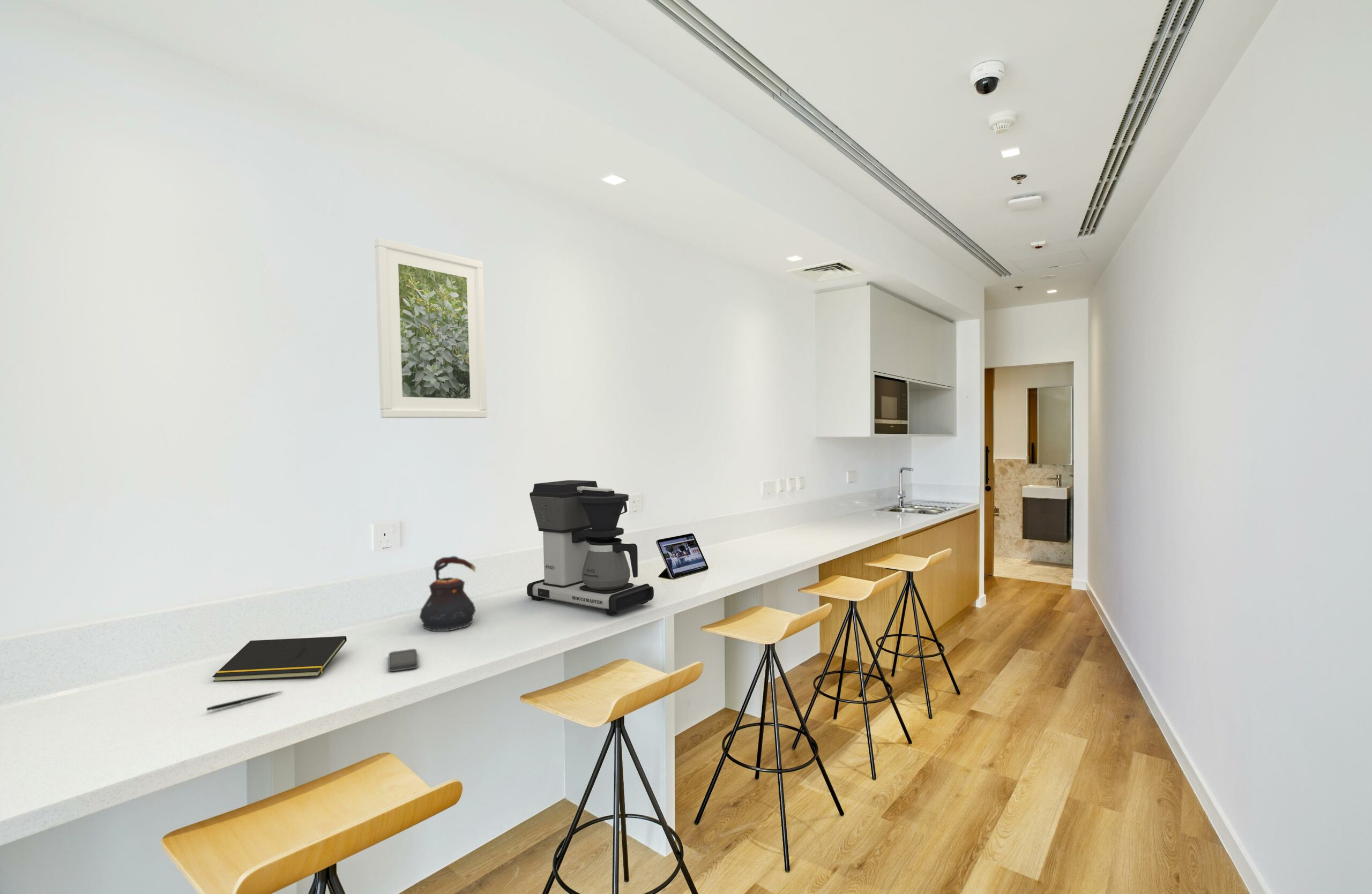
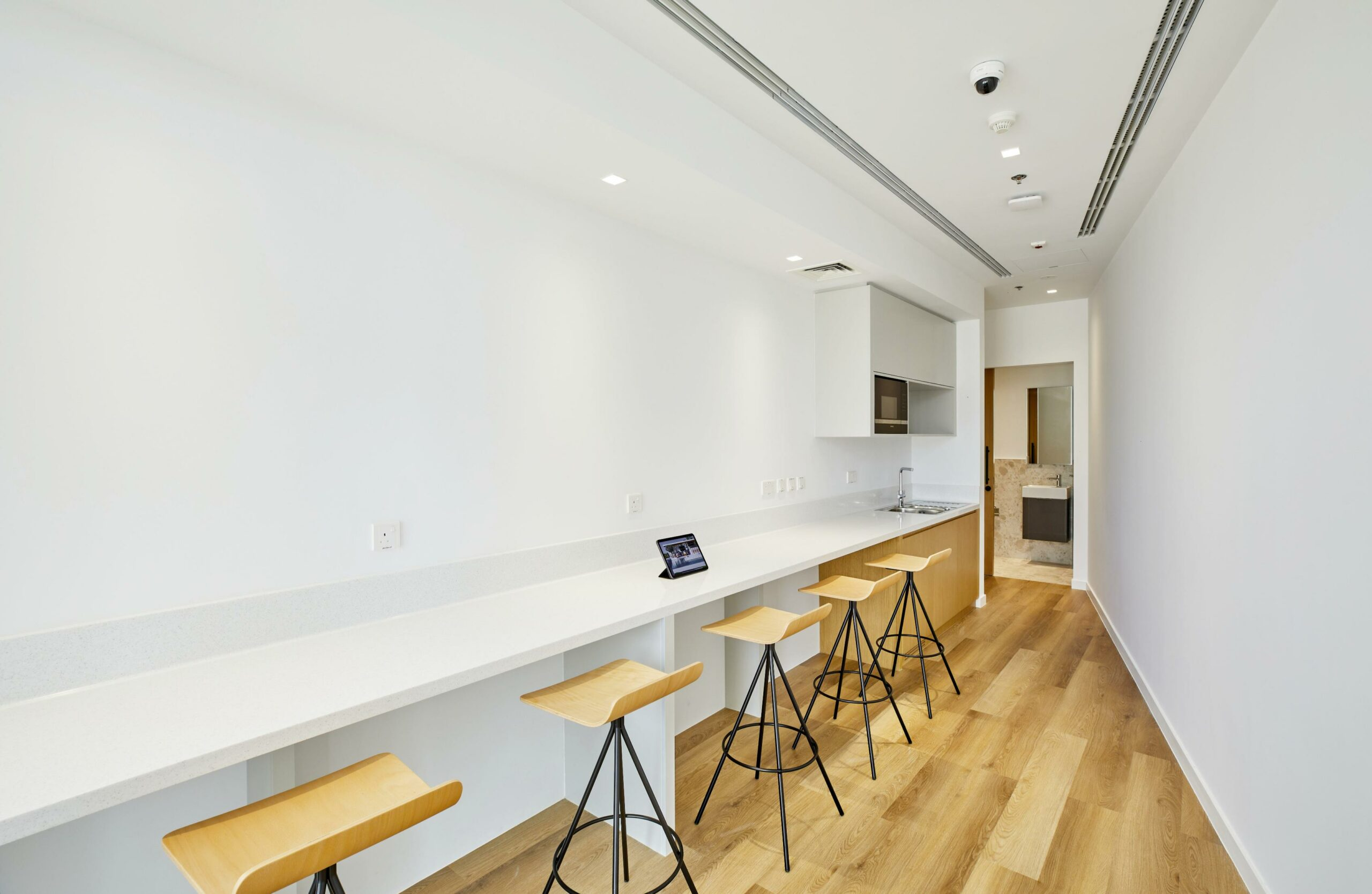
- pen (247, 700)
- teapot (447, 590)
- notepad (283, 657)
- smartphone (403, 659)
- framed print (435, 334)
- coffee maker (589, 543)
